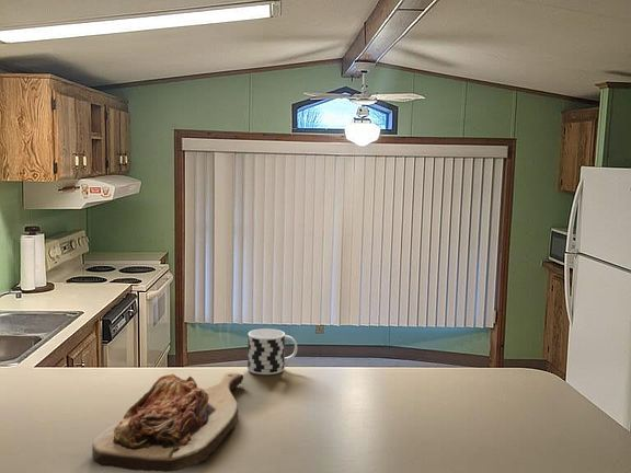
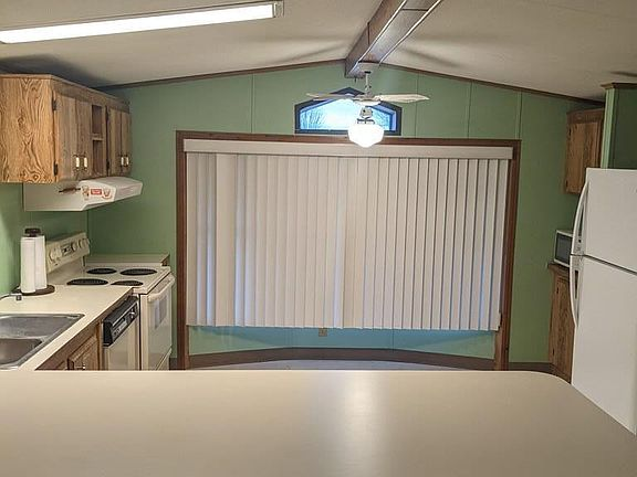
- cutting board (183, 399)
- cup (272, 350)
